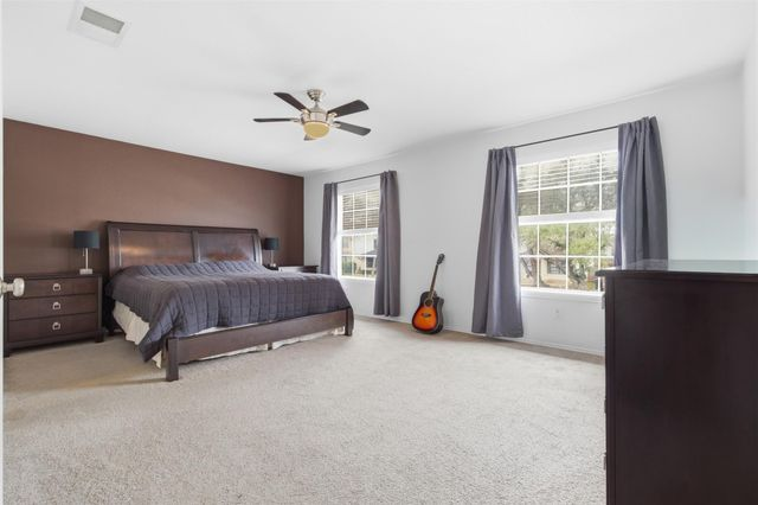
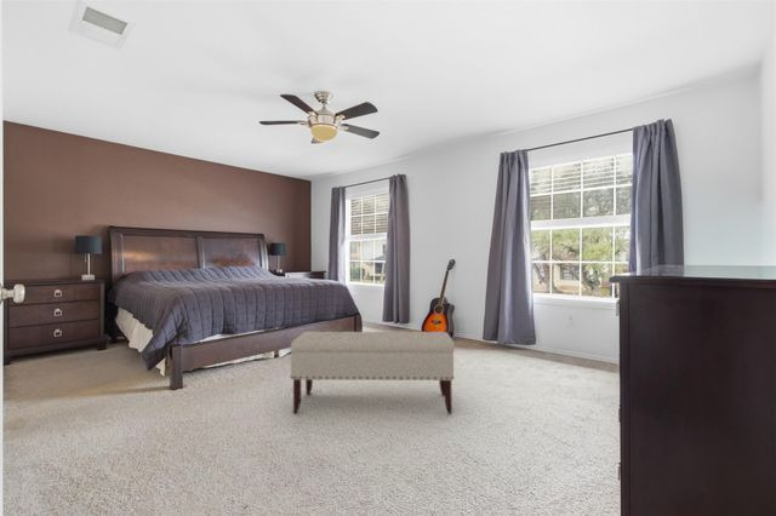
+ bench (373, 368)
